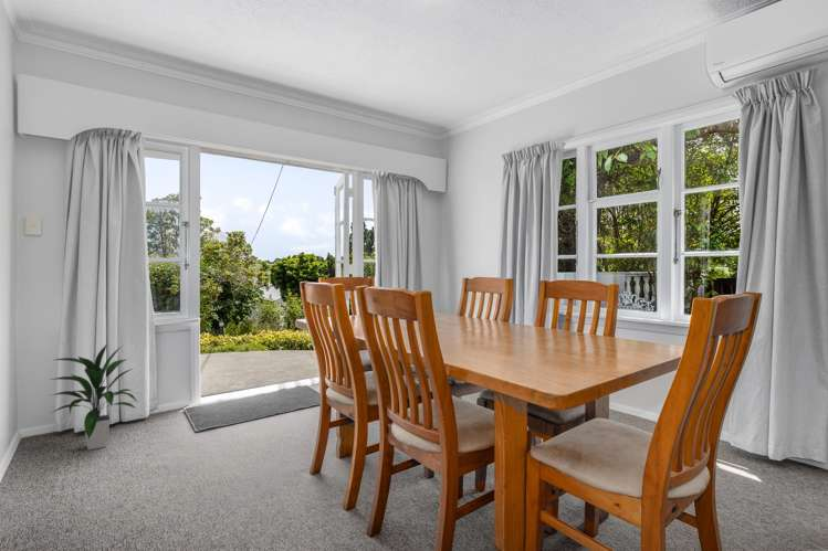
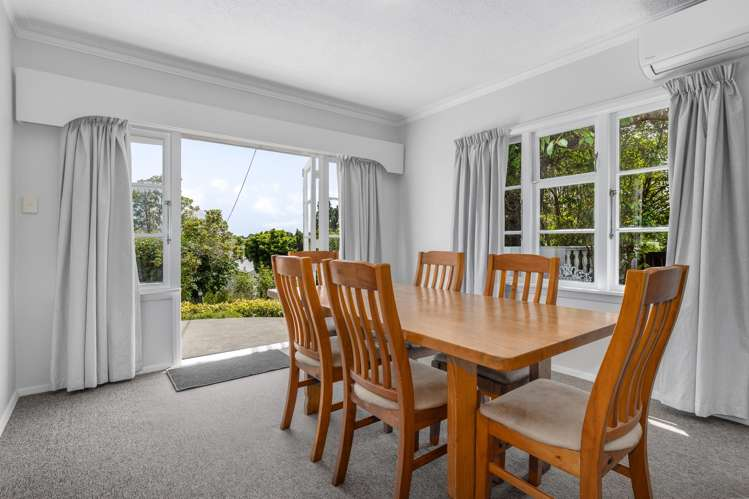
- indoor plant (93, 395)
